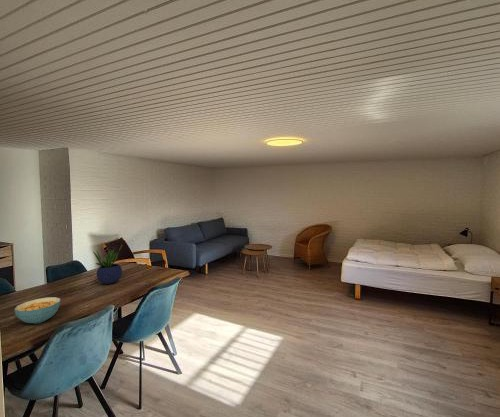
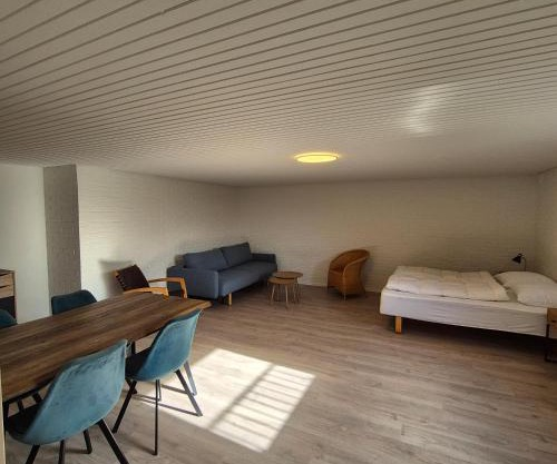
- potted plant (106, 264)
- cereal bowl (39, 312)
